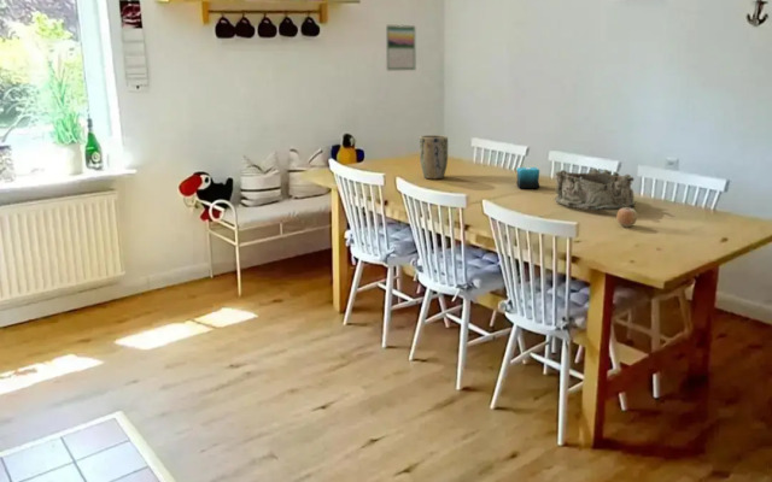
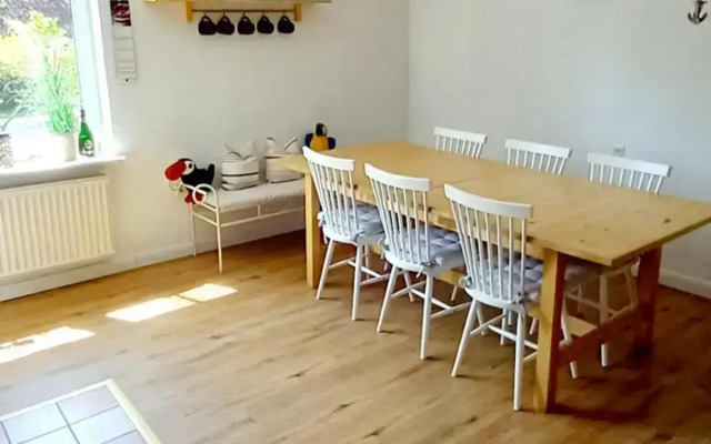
- calendar (400, 47)
- candle (527, 174)
- plant pot (433, 157)
- fruit (627, 214)
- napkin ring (595, 187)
